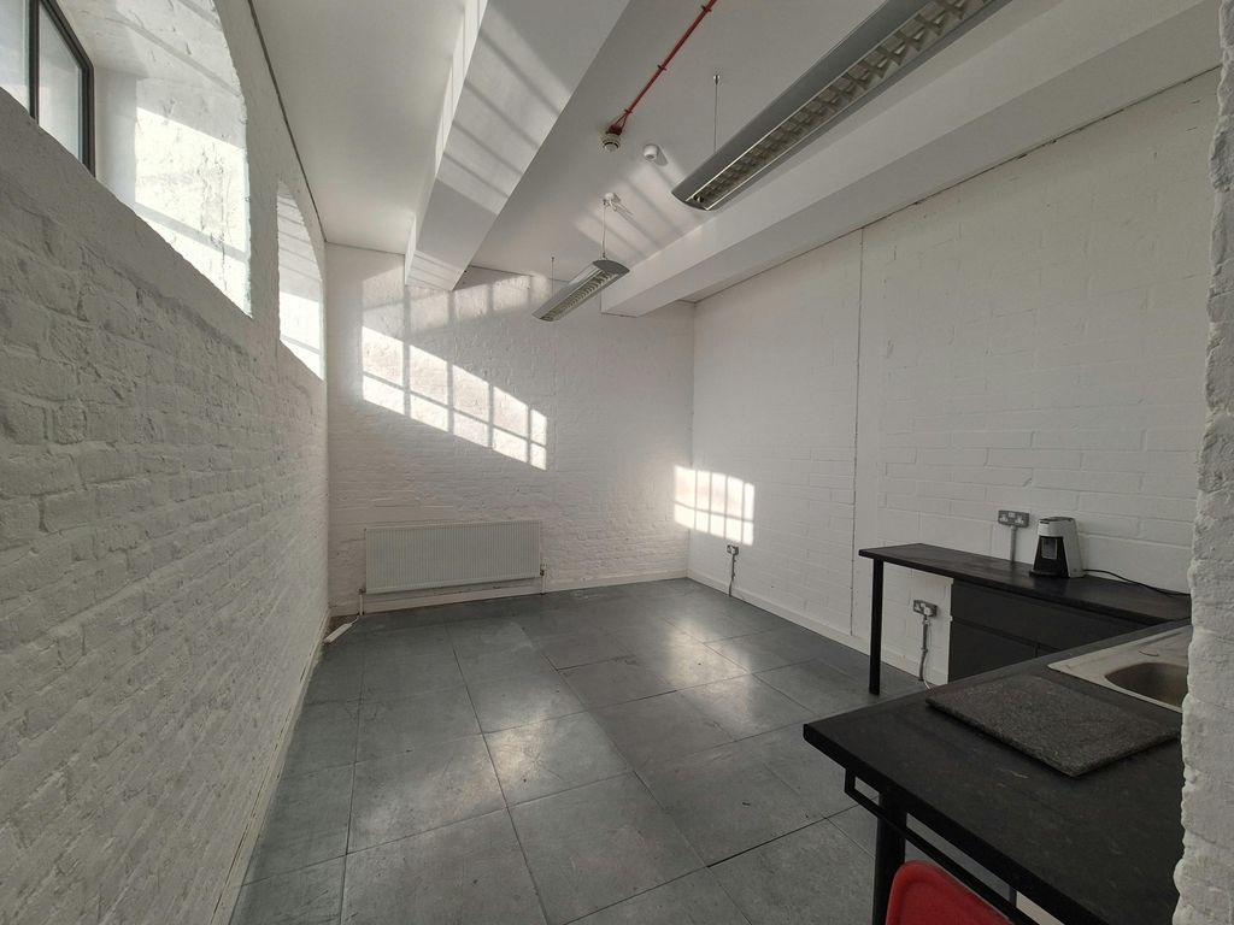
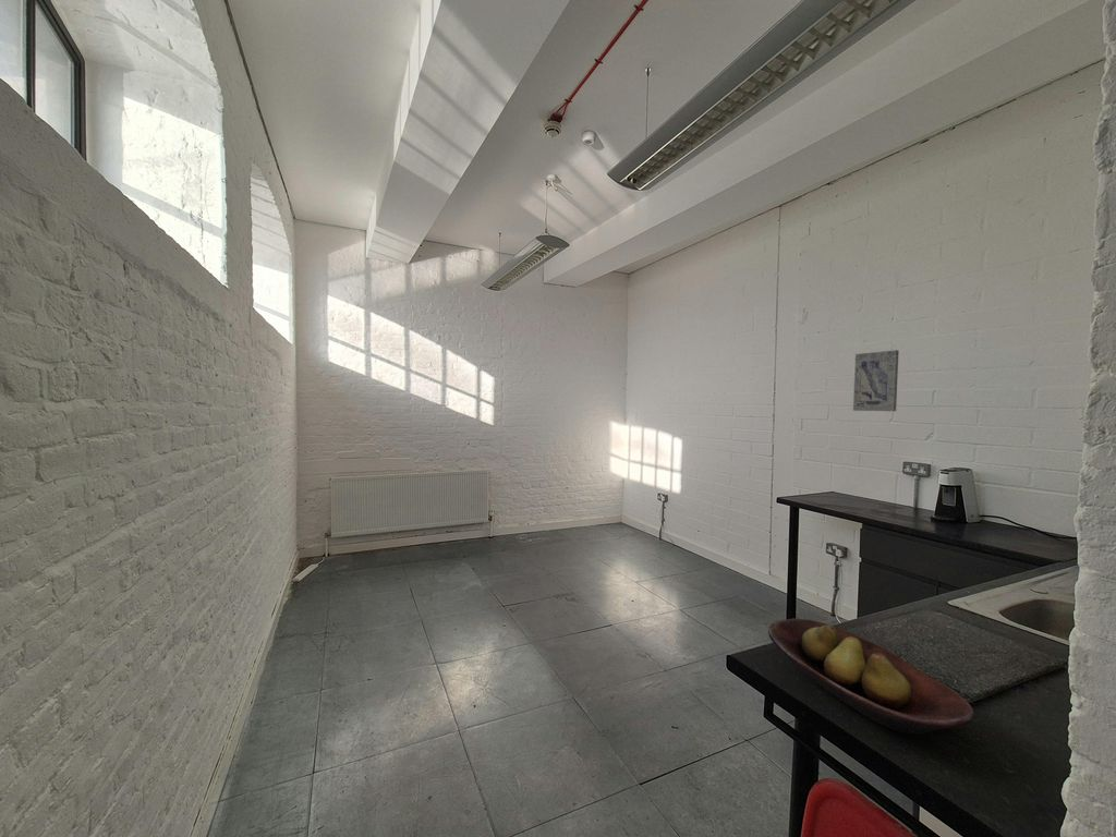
+ wall art (874, 381)
+ fruit bowl (854, 664)
